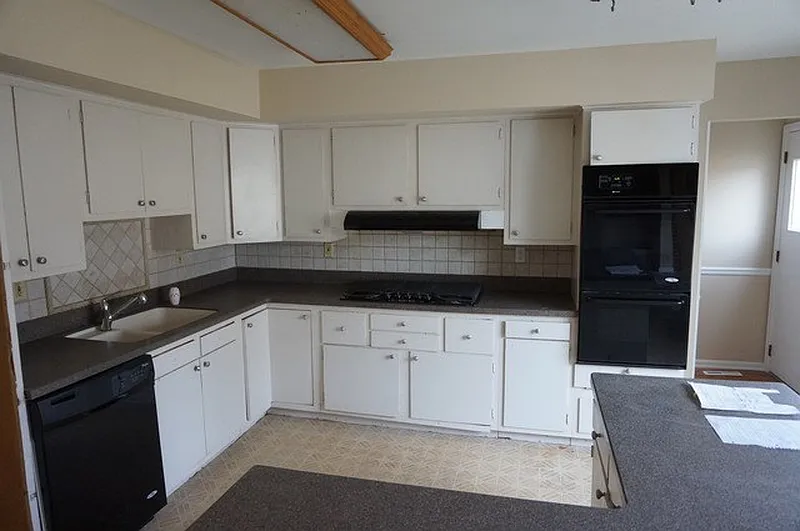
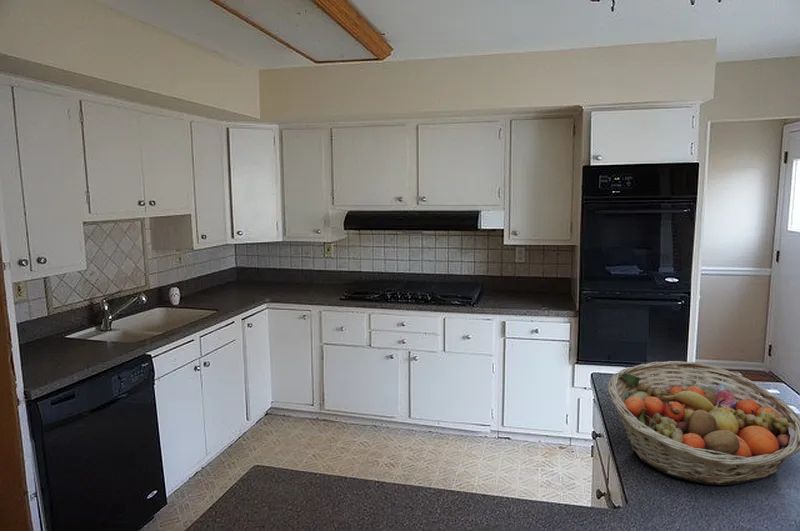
+ fruit basket (700, 418)
